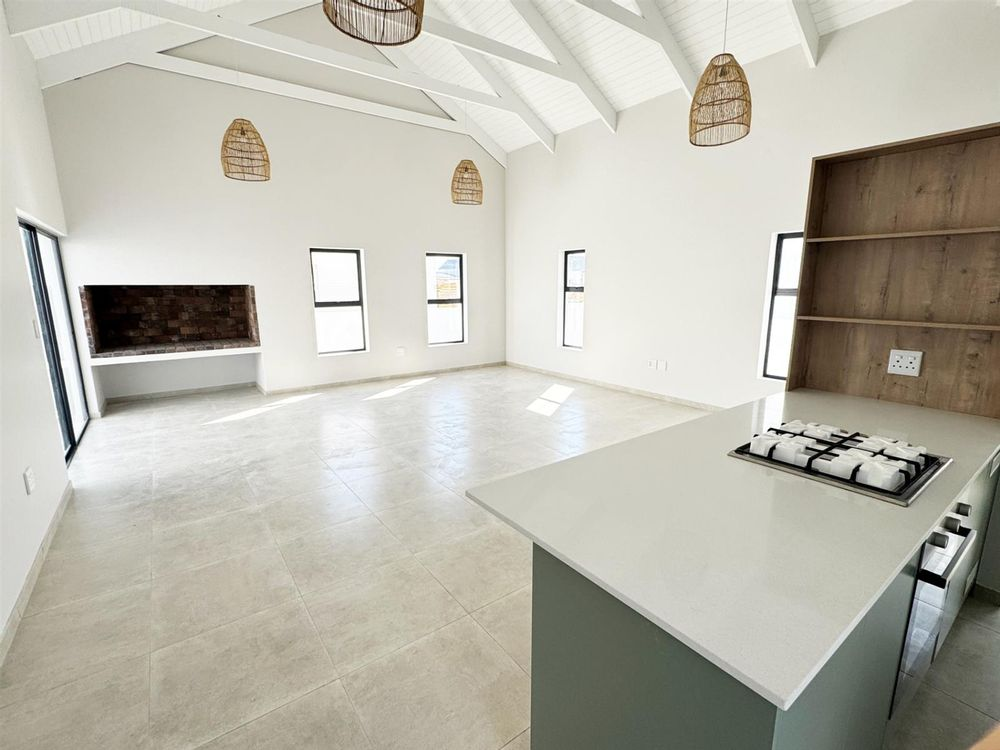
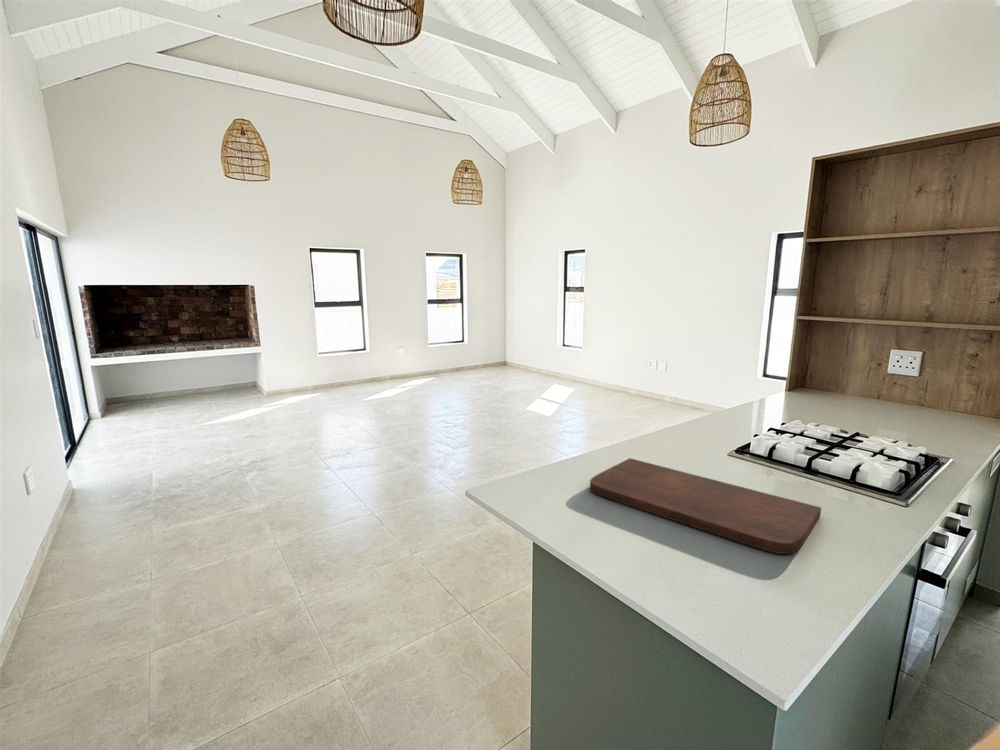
+ cutting board (693, 498)
